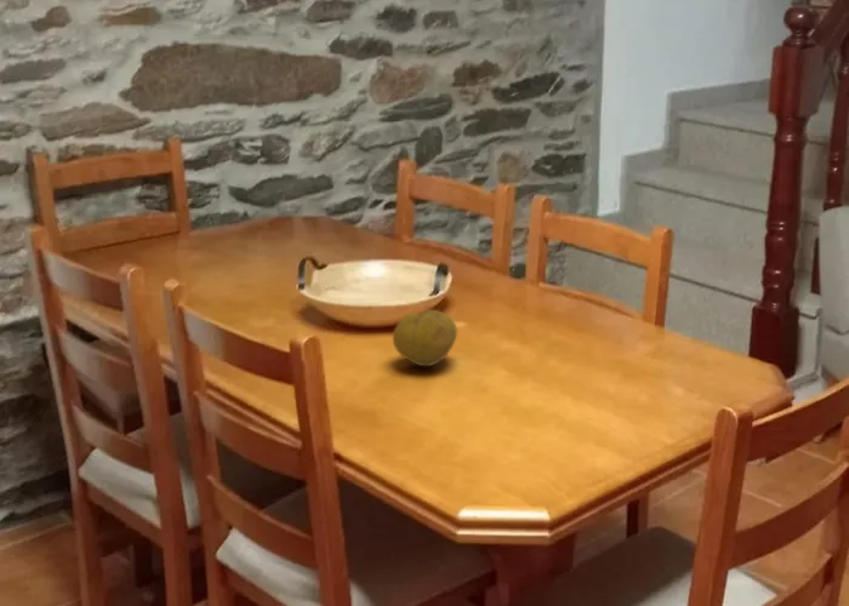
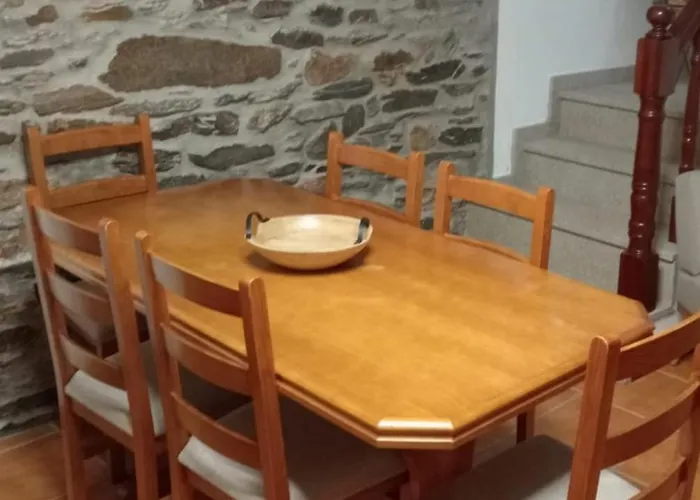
- fruit (424, 338)
